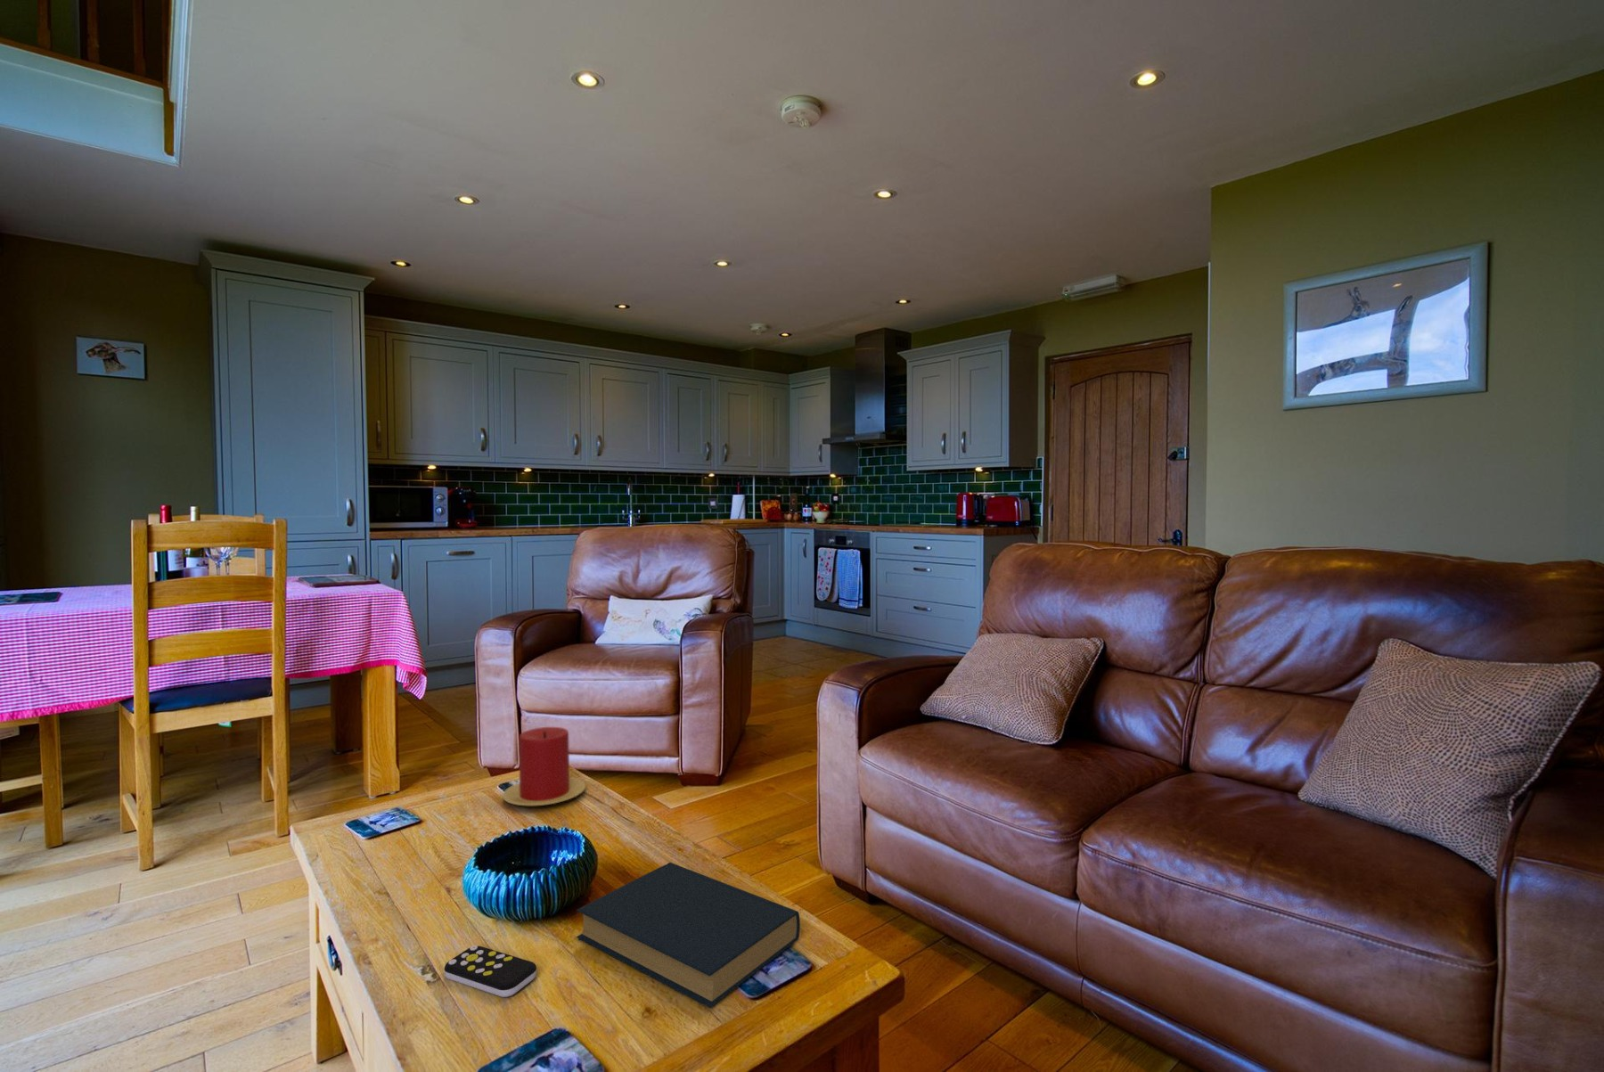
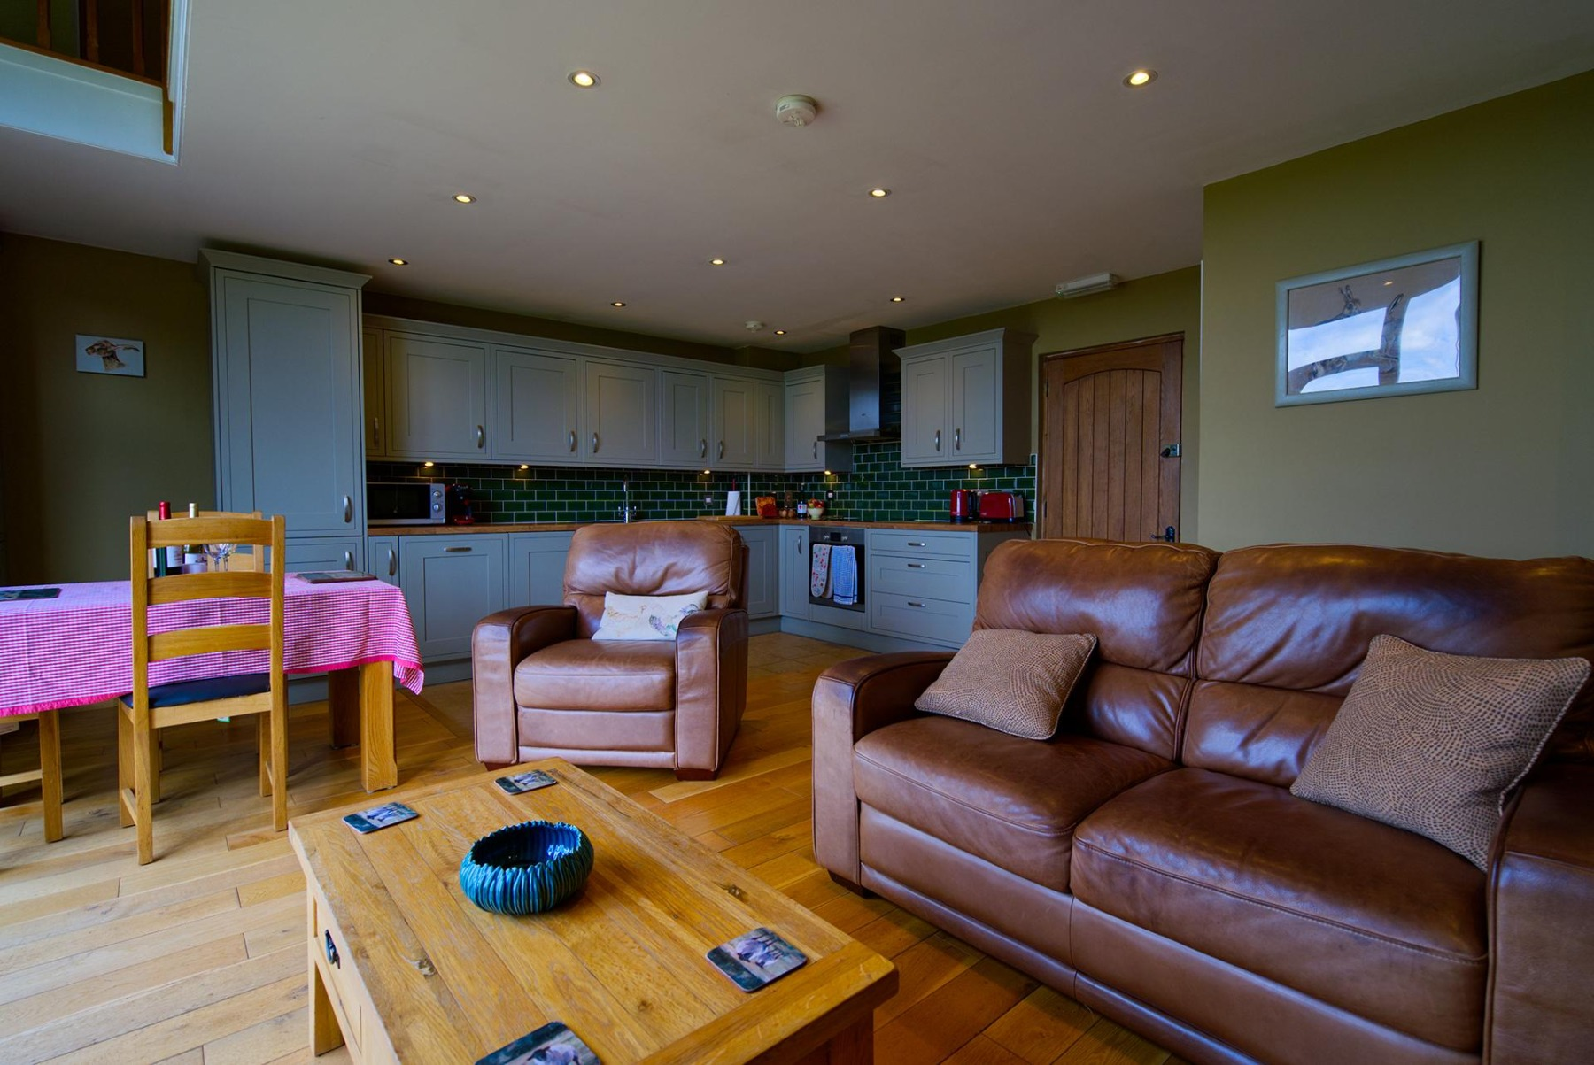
- hardback book (688, 924)
- remote control (490, 969)
- candle (543, 765)
